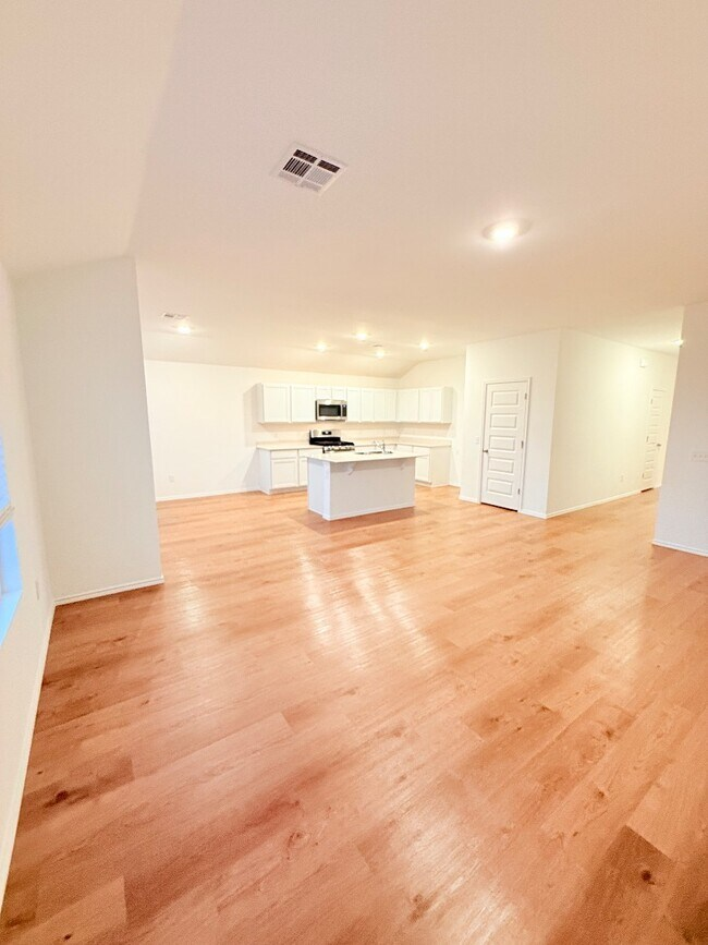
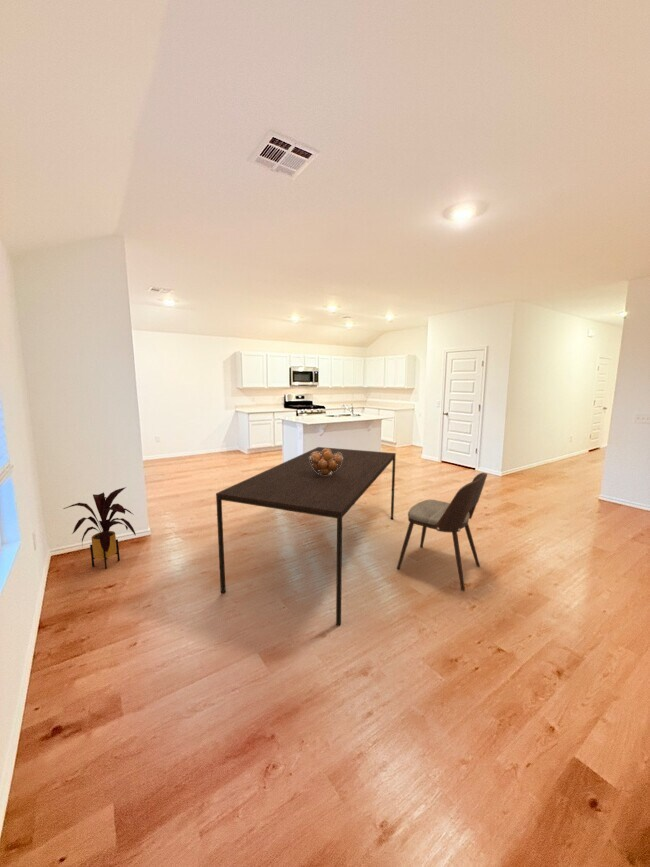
+ fruit basket (325, 461)
+ dining table (325, 508)
+ dining chair (444, 519)
+ house plant (101, 529)
